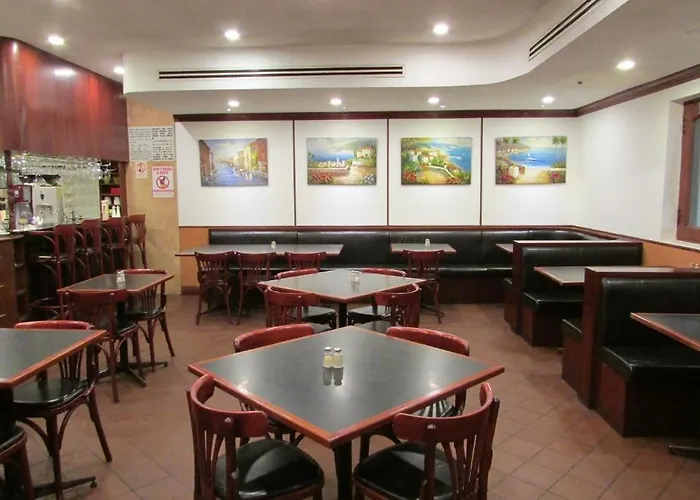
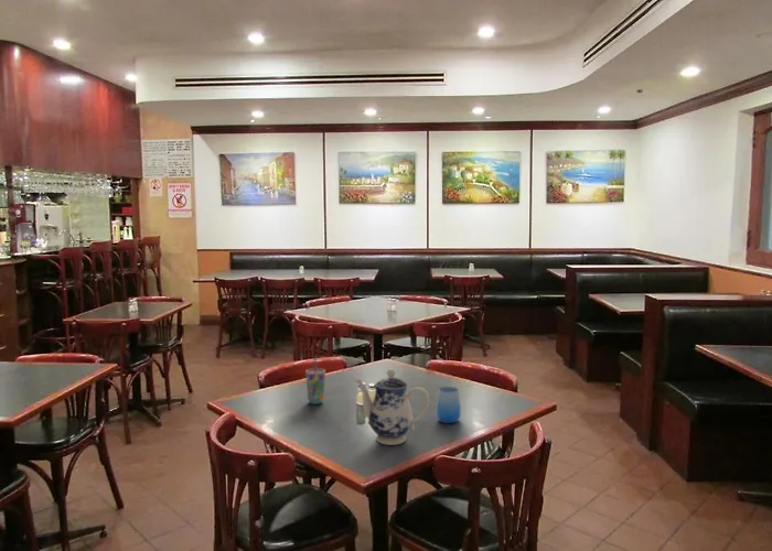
+ cup (448, 404)
+ cup (315, 378)
+ teapot (390, 404)
